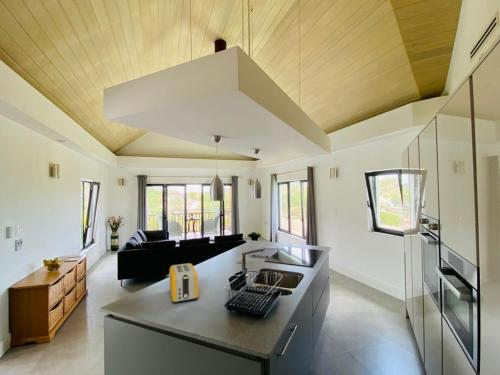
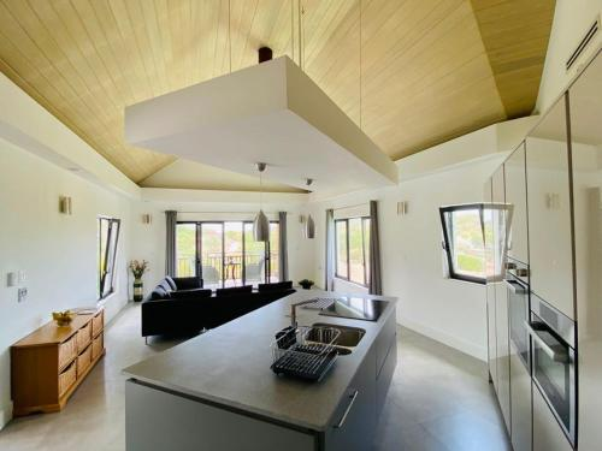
- toaster (183, 281)
